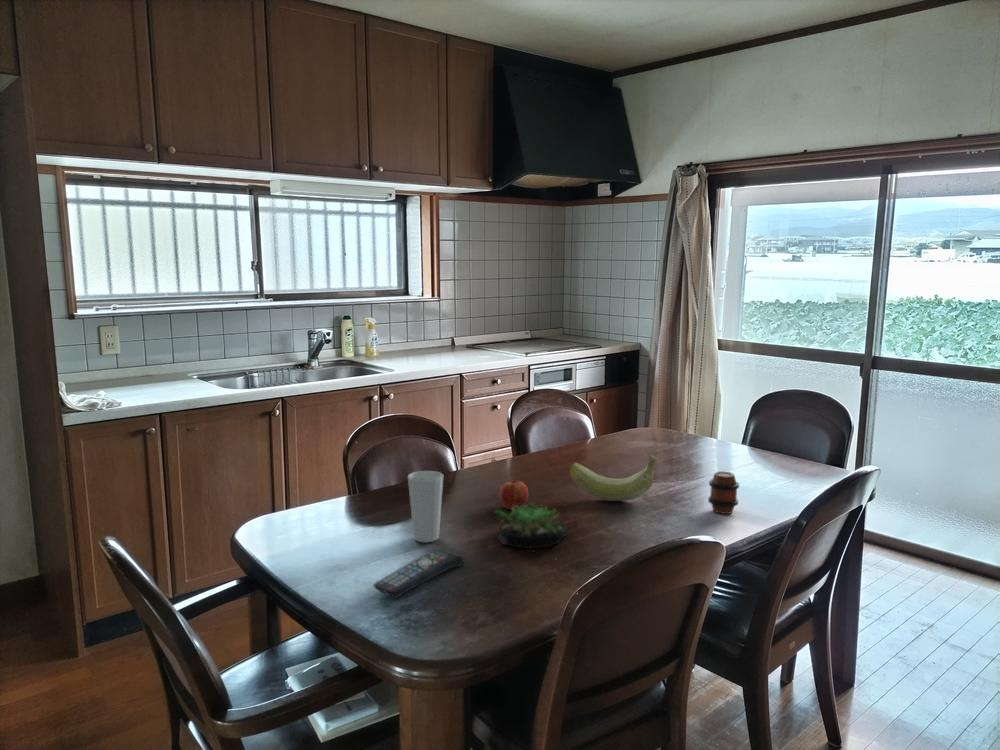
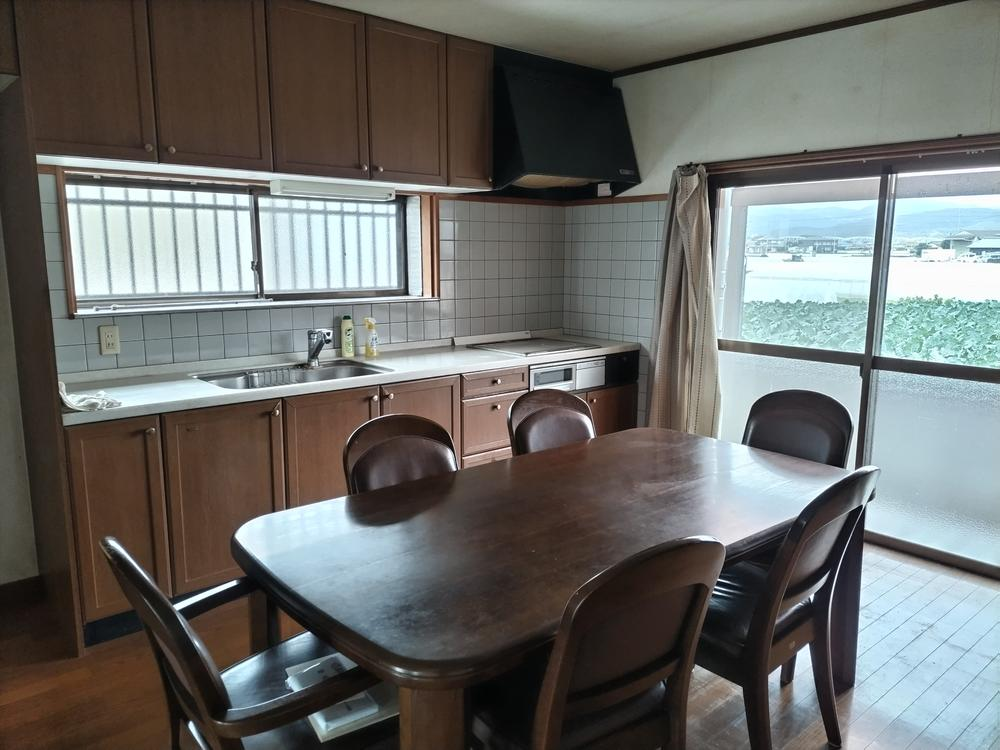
- fruit (513, 493)
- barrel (723, 492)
- succulent plant (529, 522)
- banana (613, 479)
- cup (426, 506)
- remote control (421, 571)
